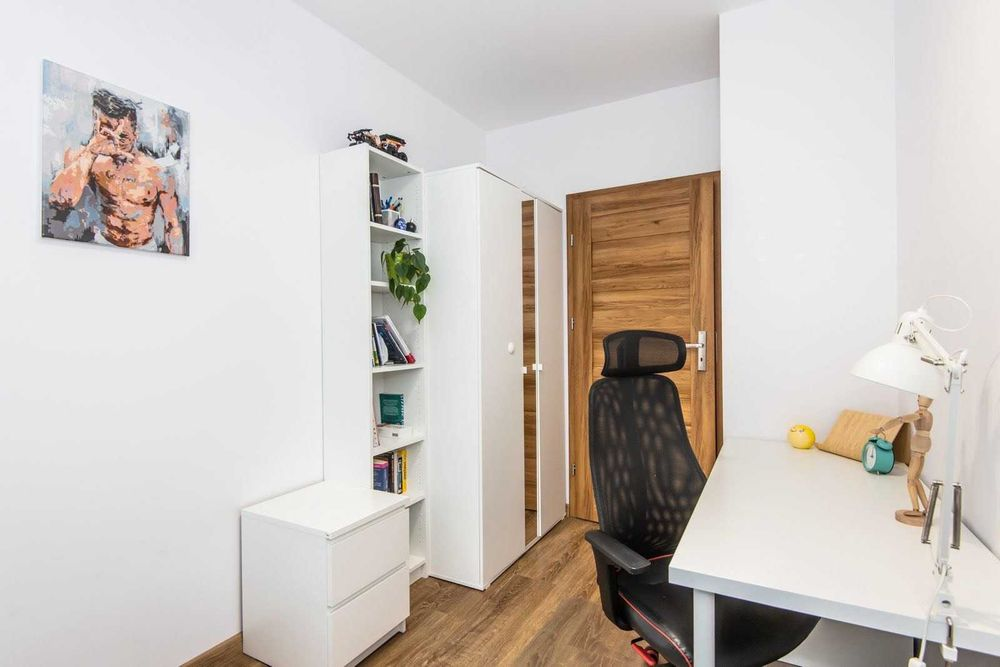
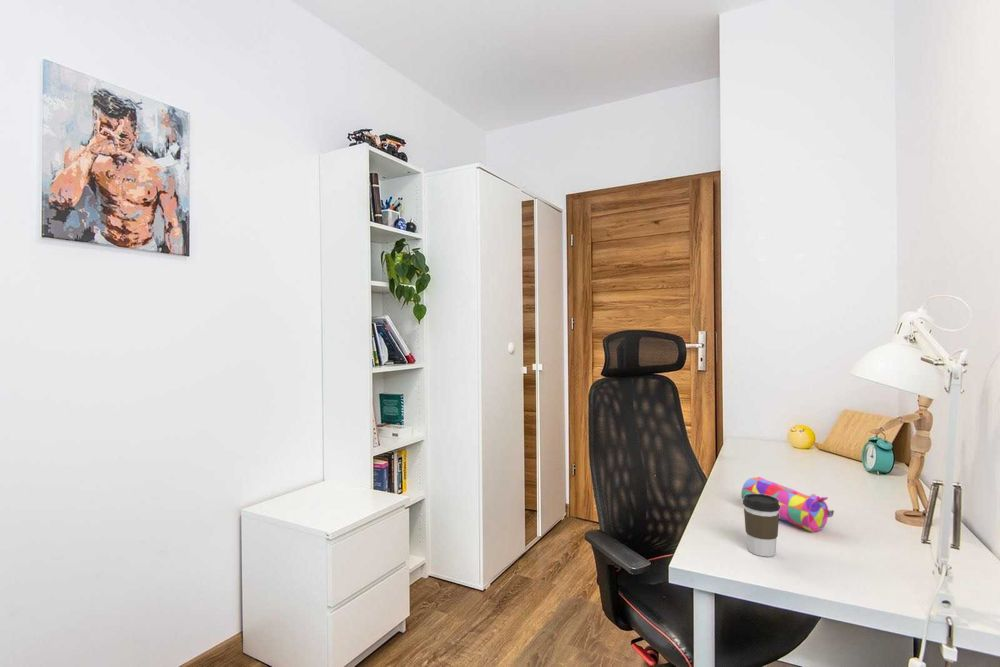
+ pencil case (784, 501)
+ coffee cup (761, 524)
